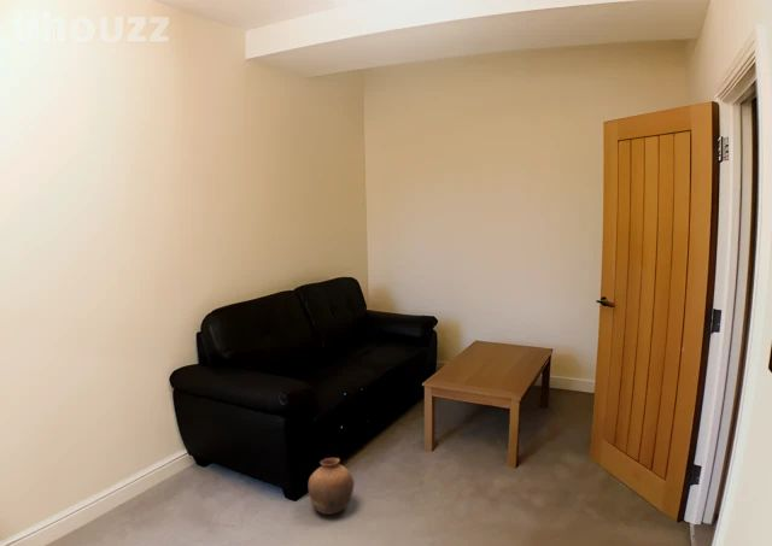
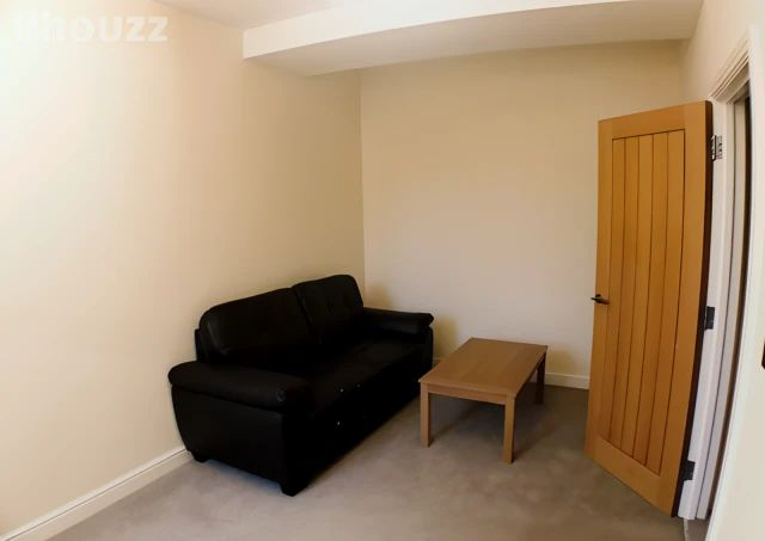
- pottery (331, 485)
